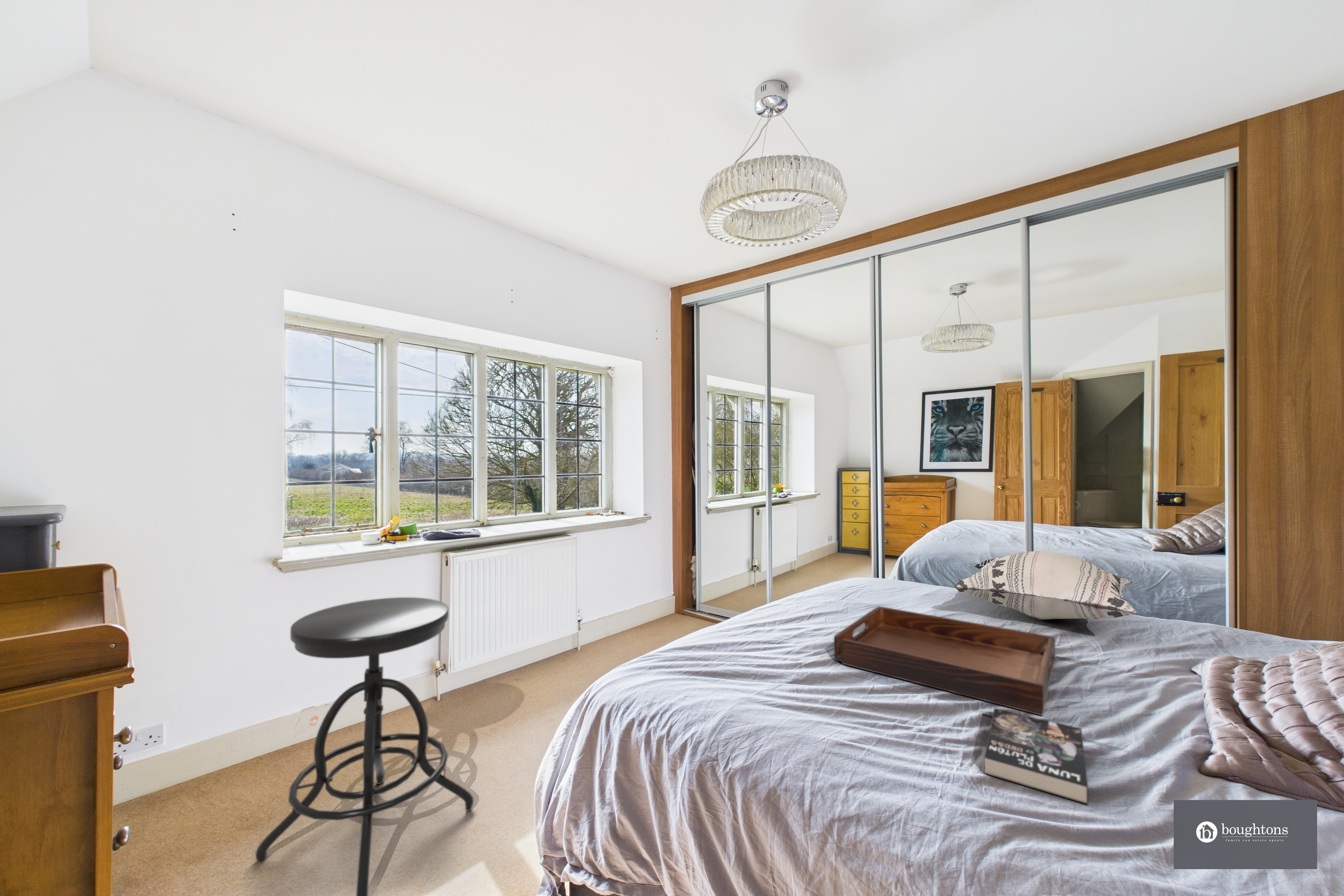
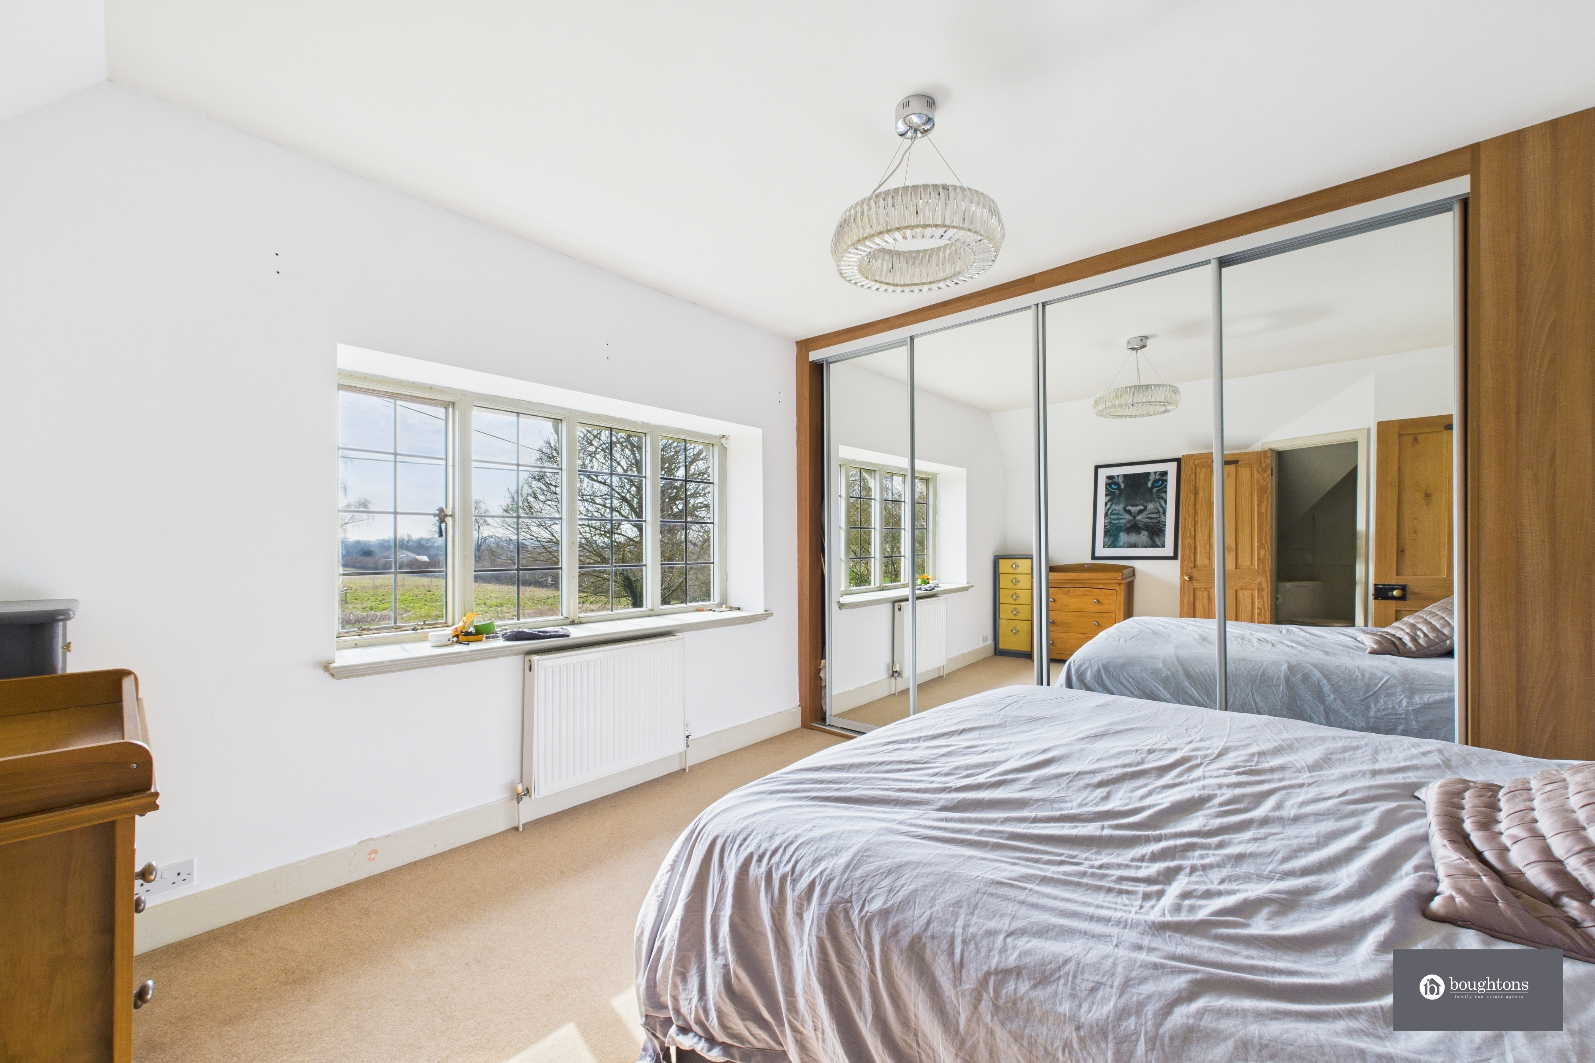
- serving tray (943, 649)
- stool (373, 724)
- decorative pillow (1044, 584)
- book (1035, 750)
